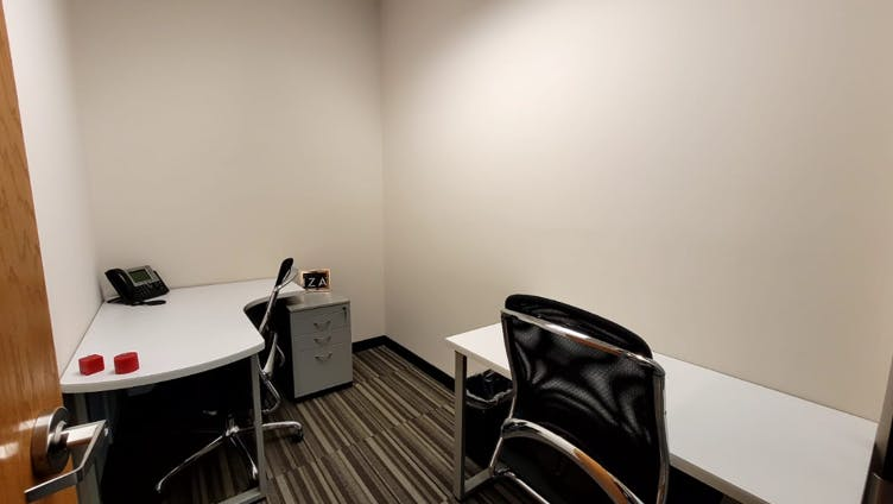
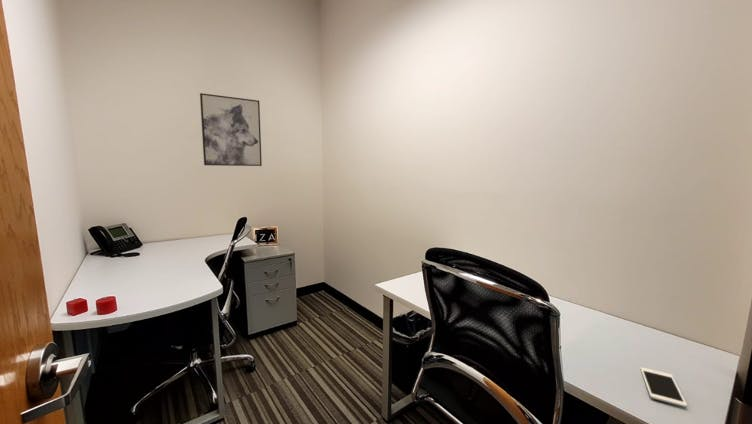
+ cell phone (661, 385)
+ wall art (232, 131)
